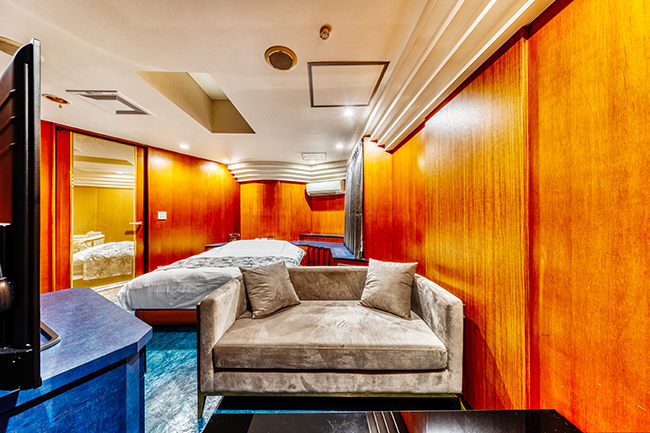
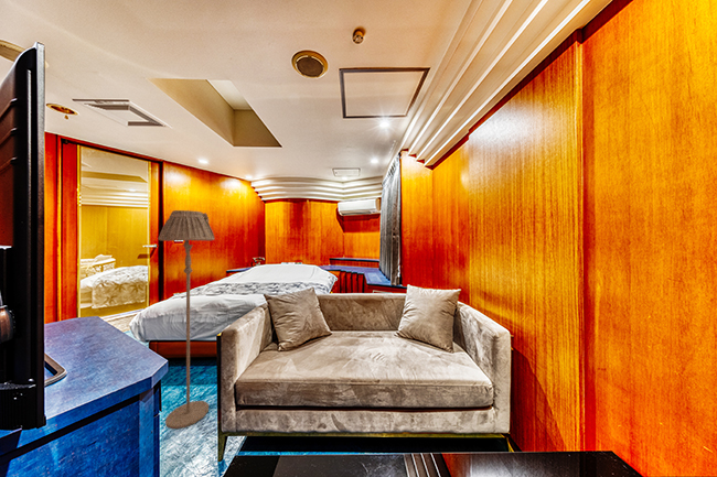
+ floor lamp (188, 313)
